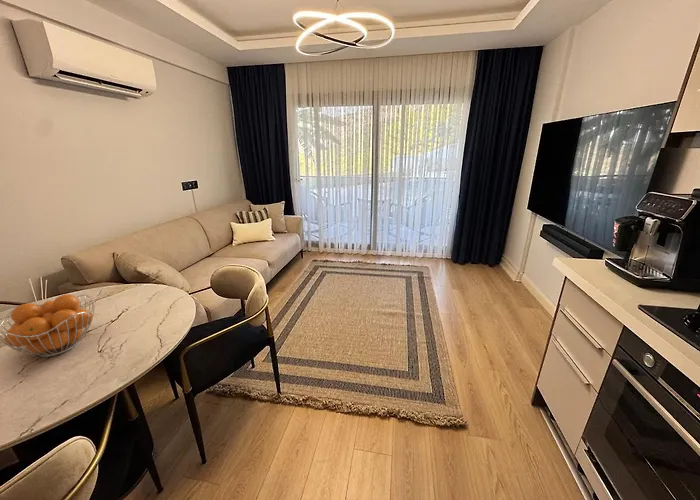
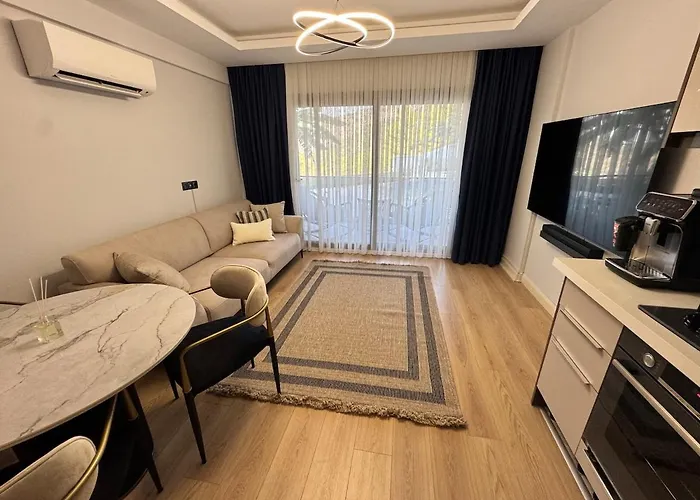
- fruit basket (50, 325)
